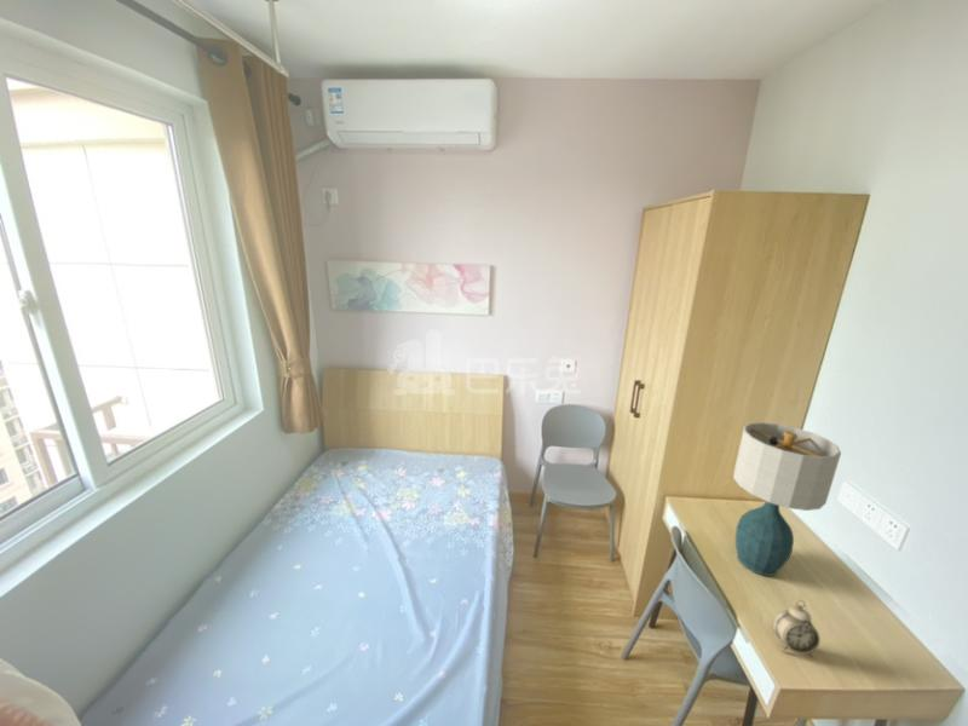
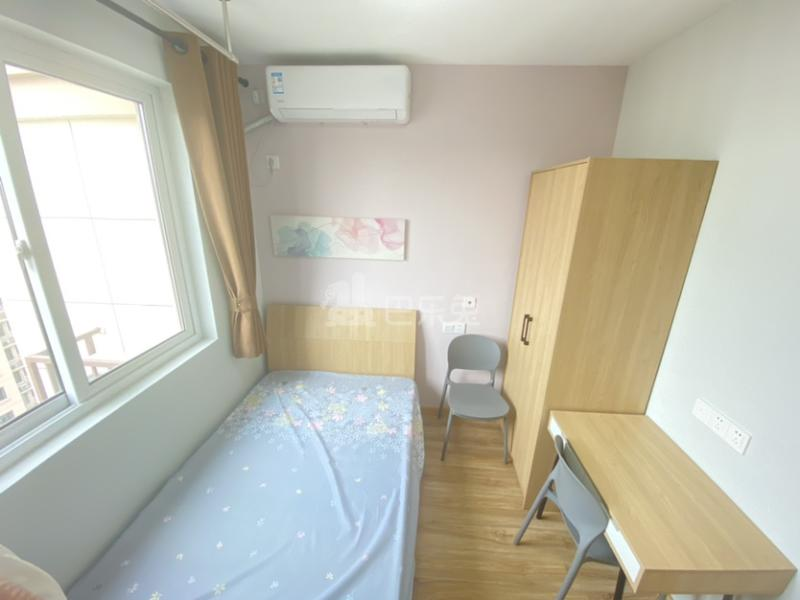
- table lamp (772, 501)
- alarm clock (797, 626)
